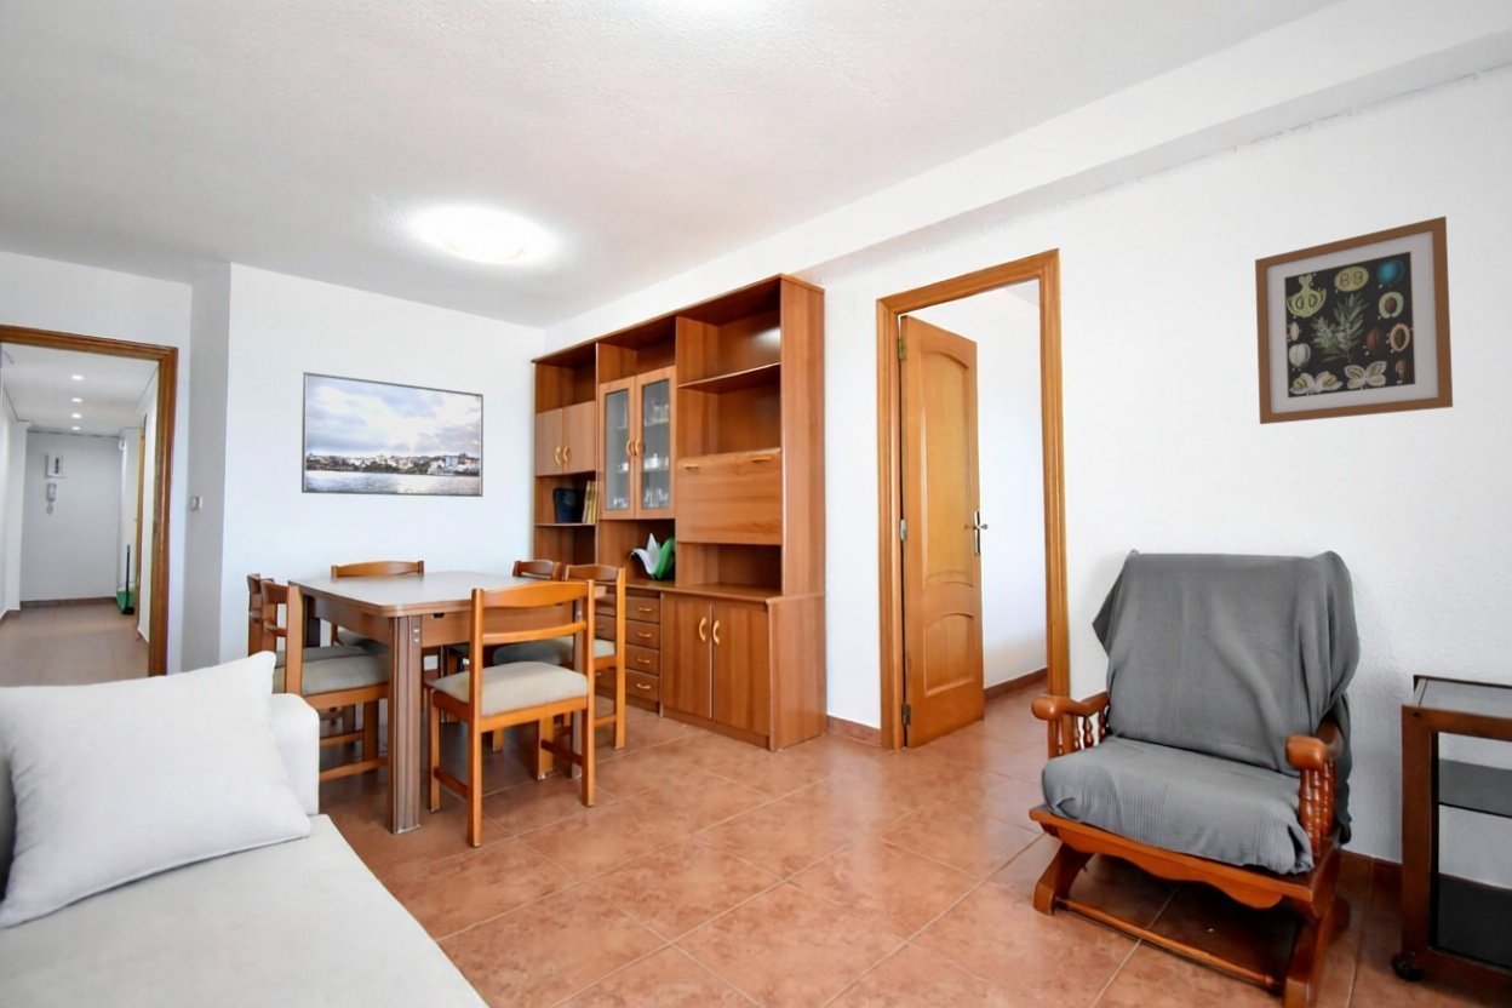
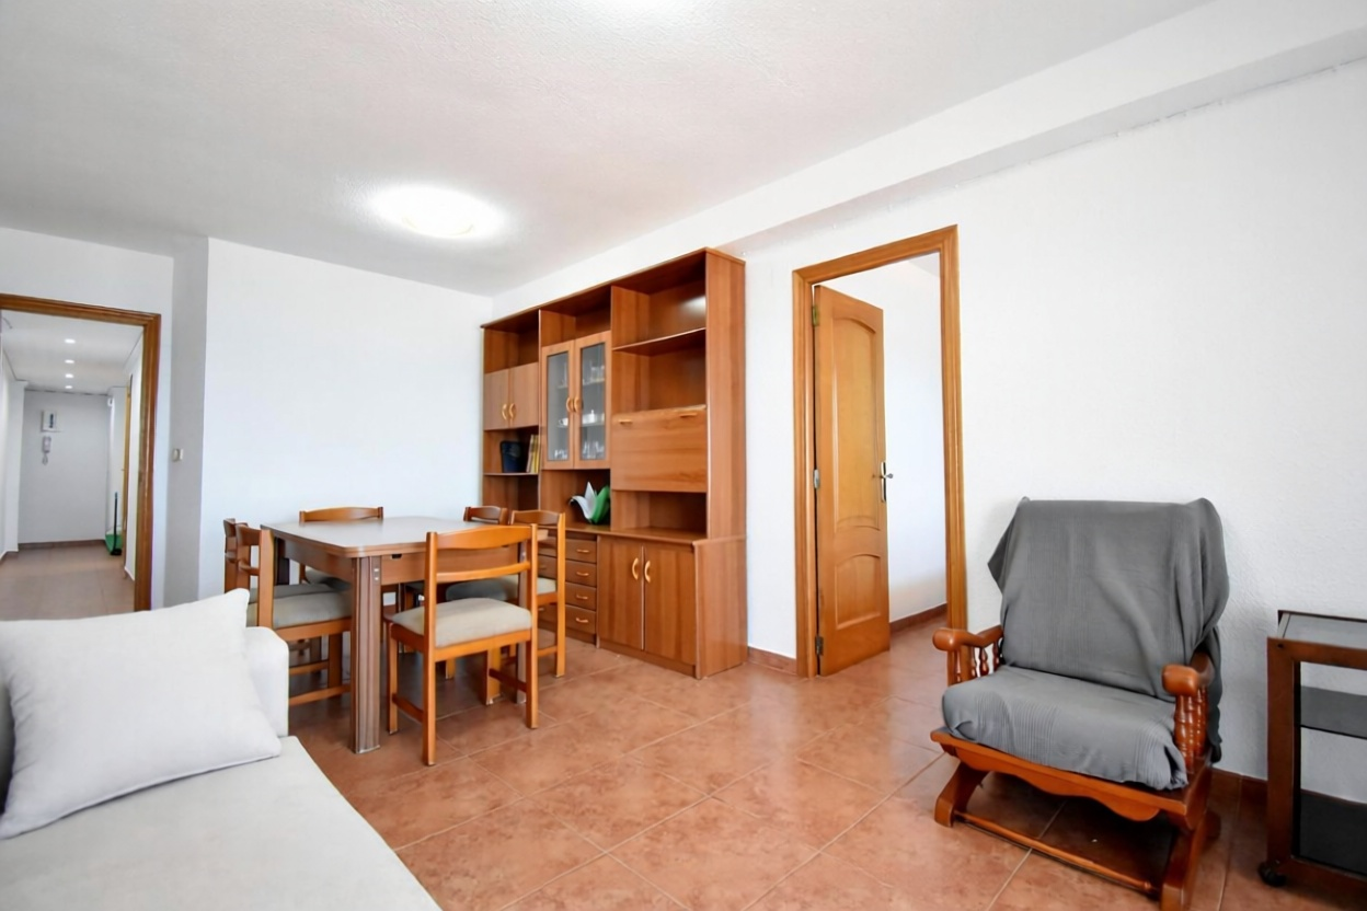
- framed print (400, 439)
- wall art (1346, 327)
